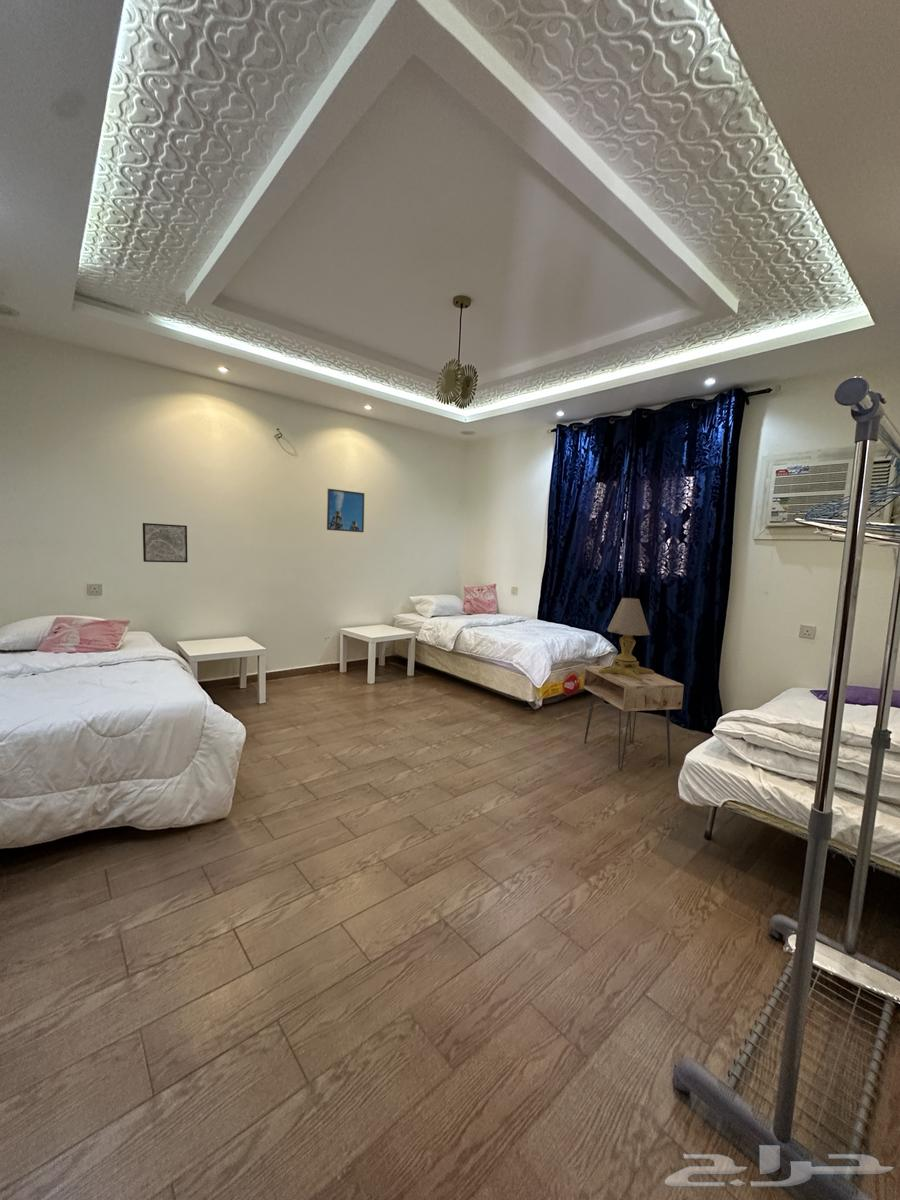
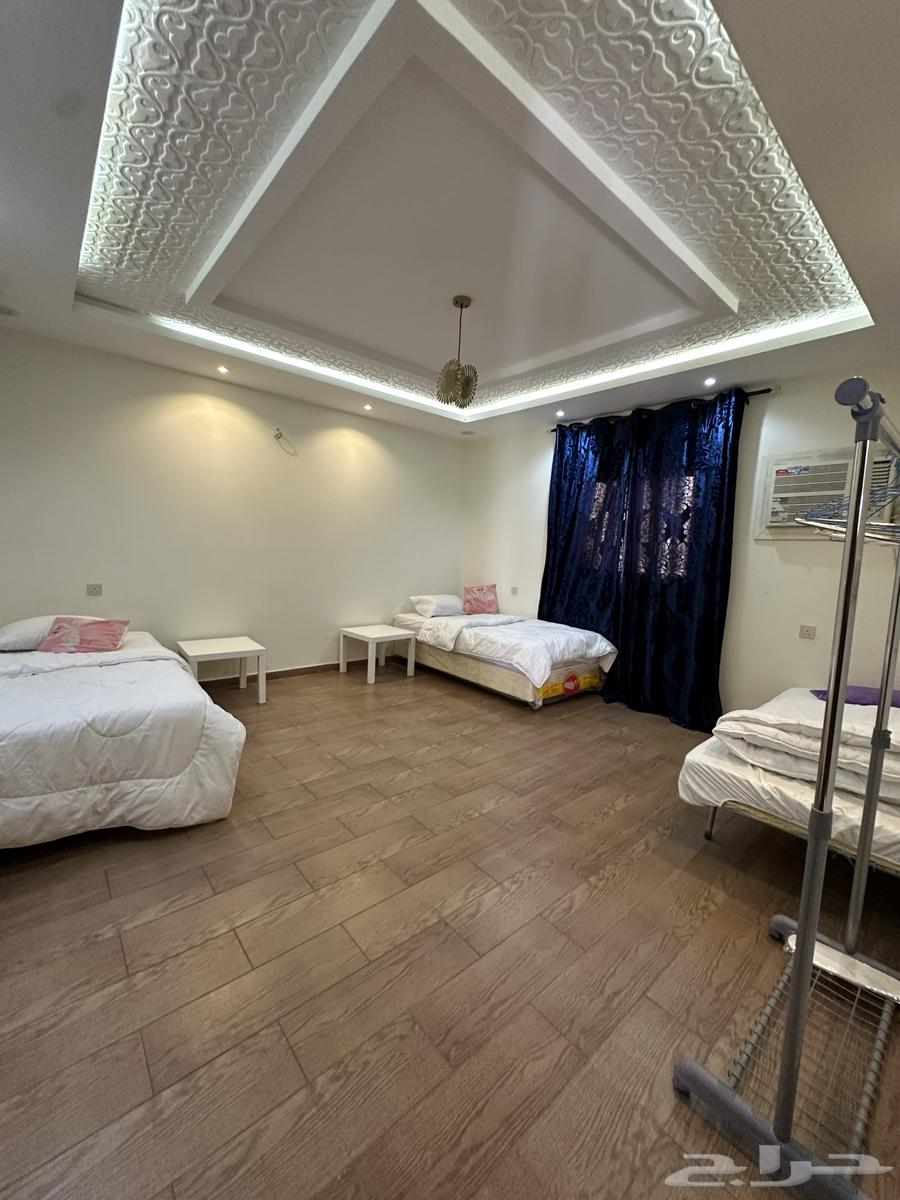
- lamp (629, 635)
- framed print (346, 511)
- wall art (165, 543)
- nightstand (628, 714)
